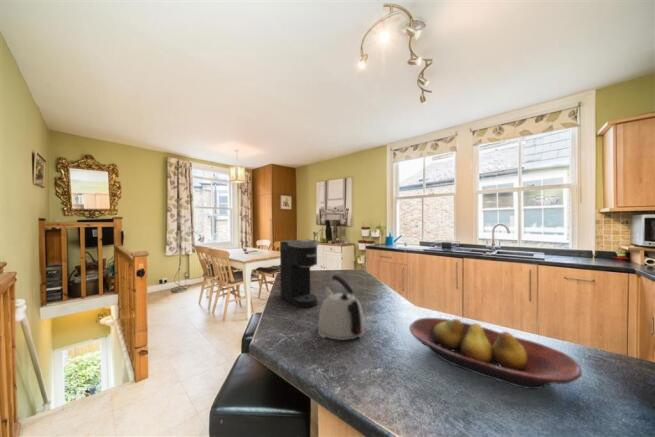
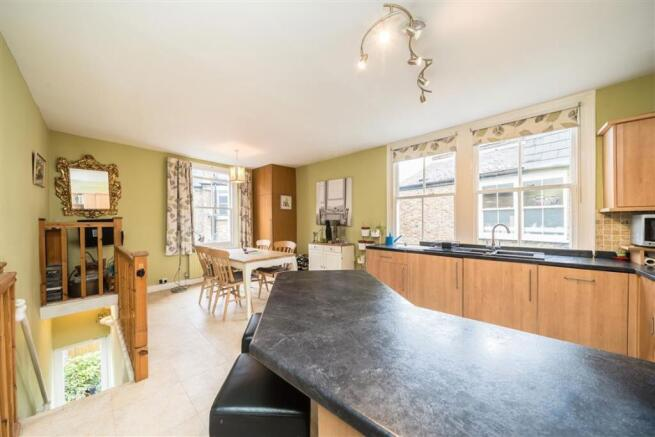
- fruit bowl (481, 344)
- coffee maker (298, 269)
- kettle (340, 303)
